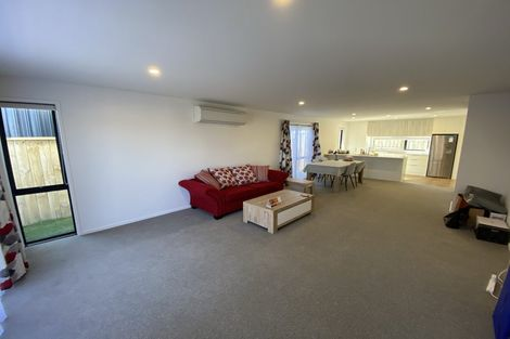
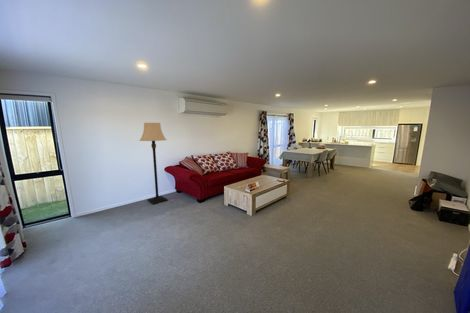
+ lamp (154, 162)
